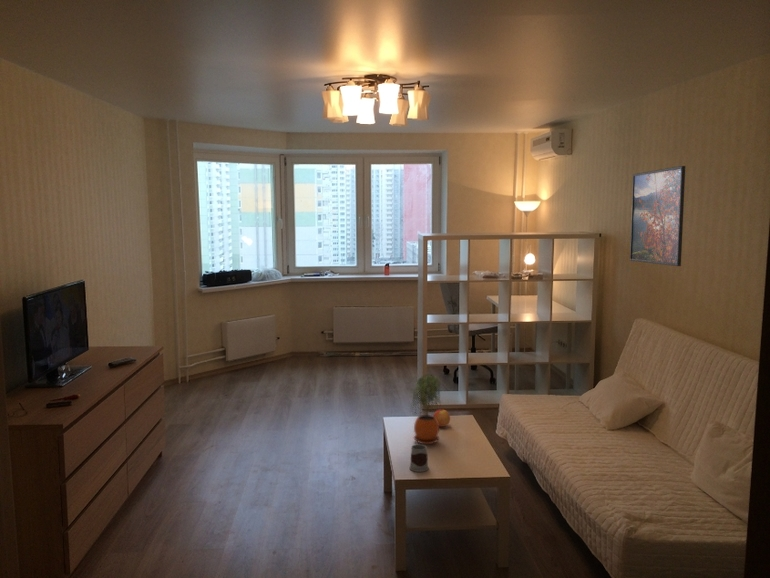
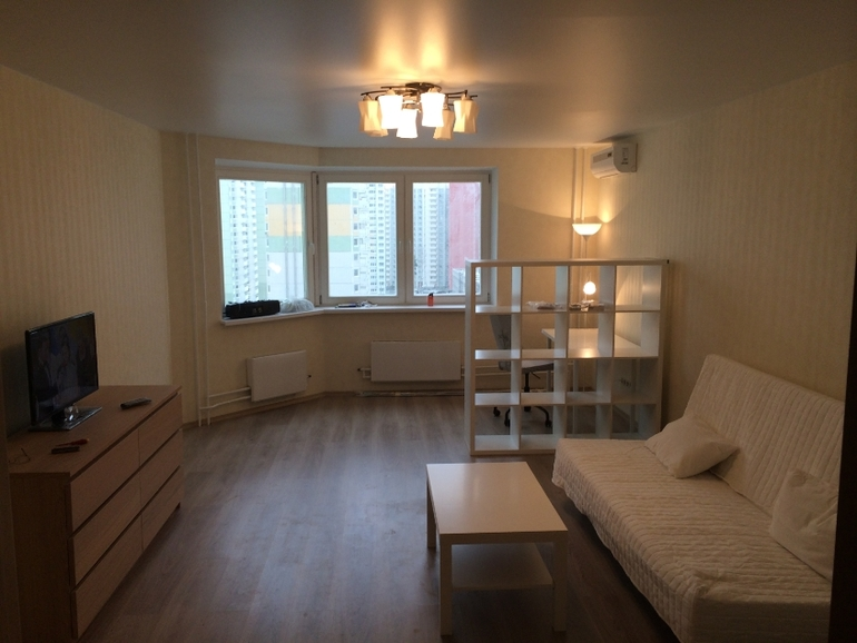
- apple (441, 417)
- potted plant (425, 408)
- mug (418, 456)
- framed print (655, 217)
